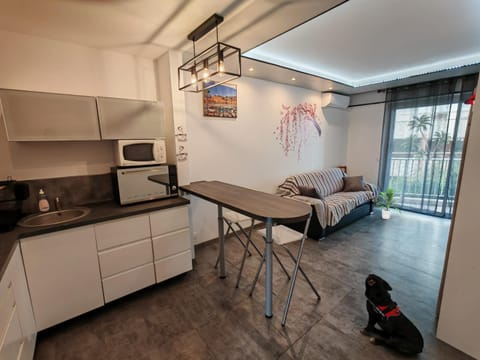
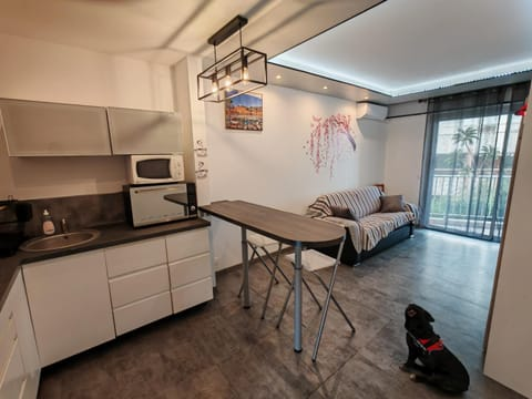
- indoor plant (387, 203)
